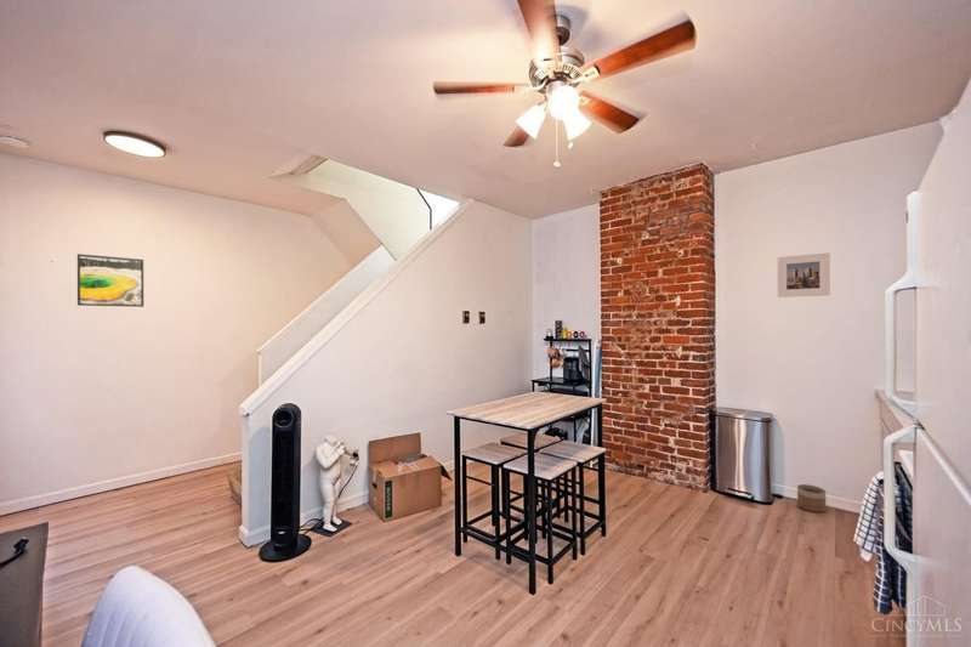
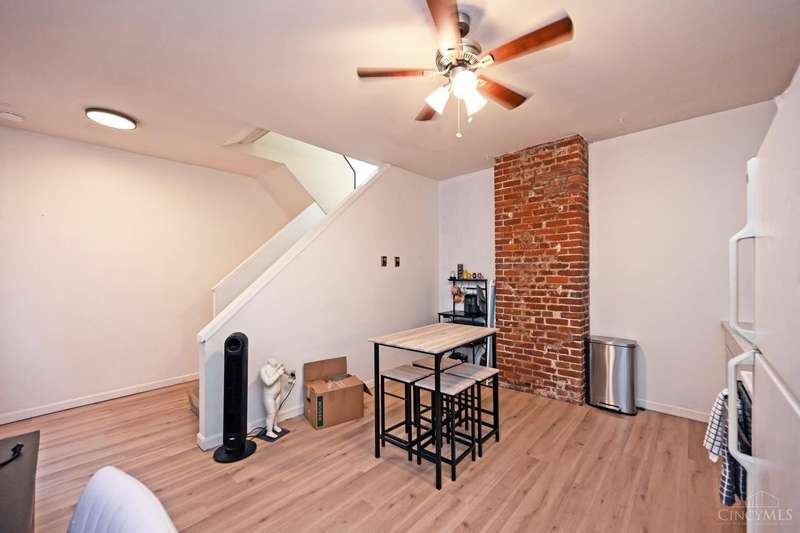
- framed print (802, 276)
- planter (811, 498)
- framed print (112, 280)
